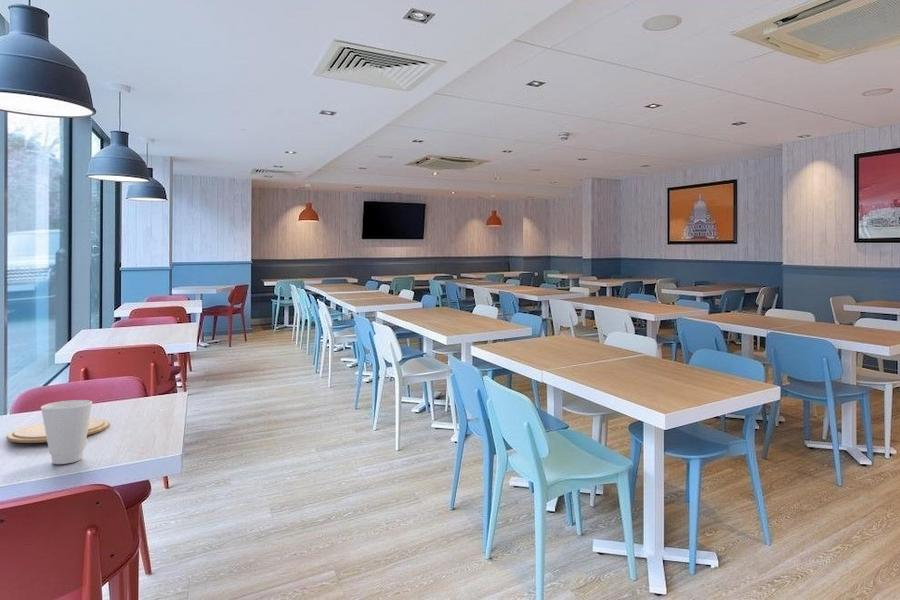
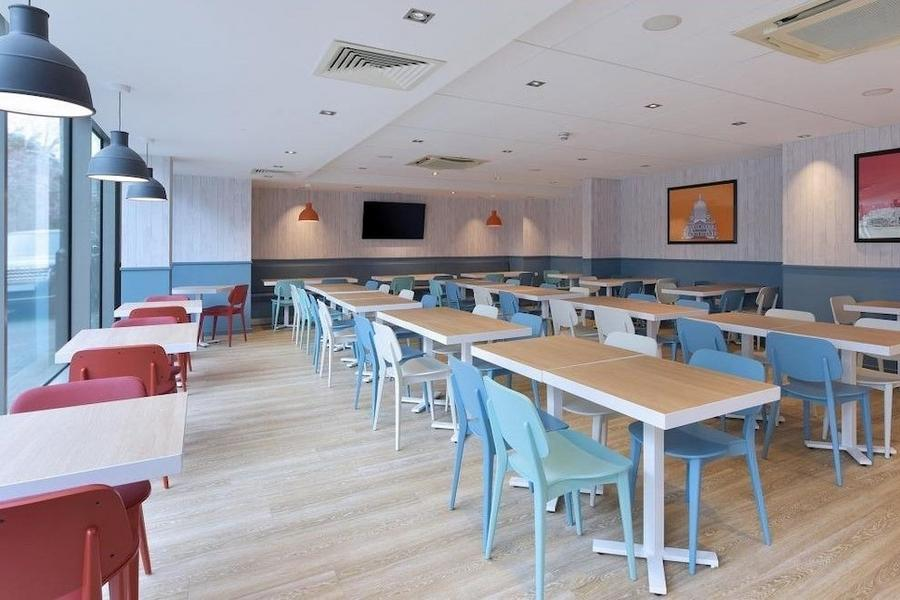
- plate (45, 432)
- cup (67, 432)
